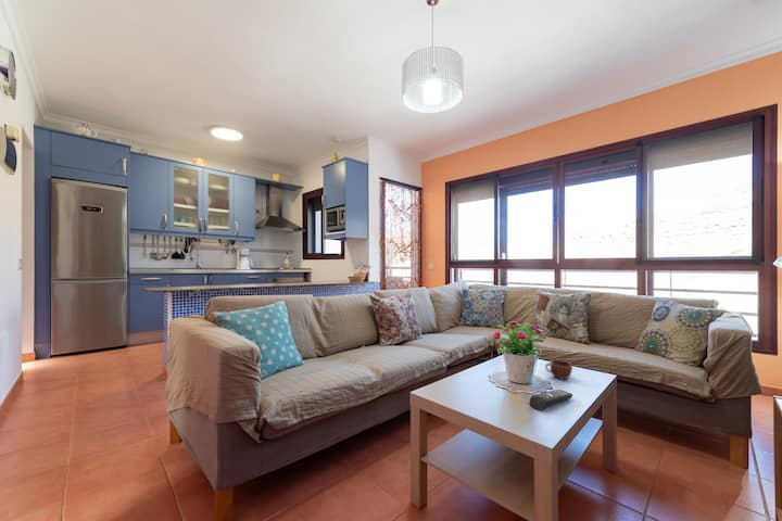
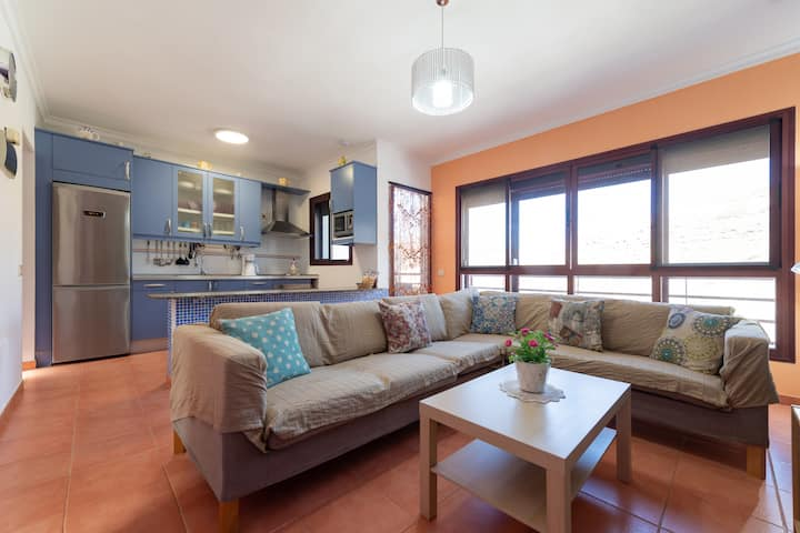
- mug (559, 370)
- remote control (551, 397)
